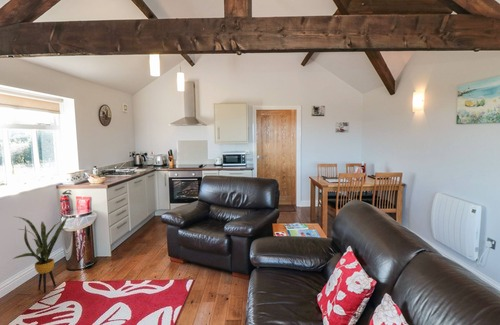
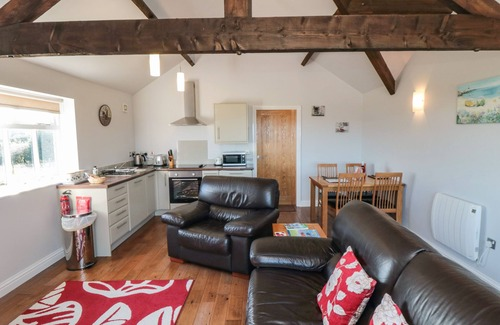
- house plant (43, 252)
